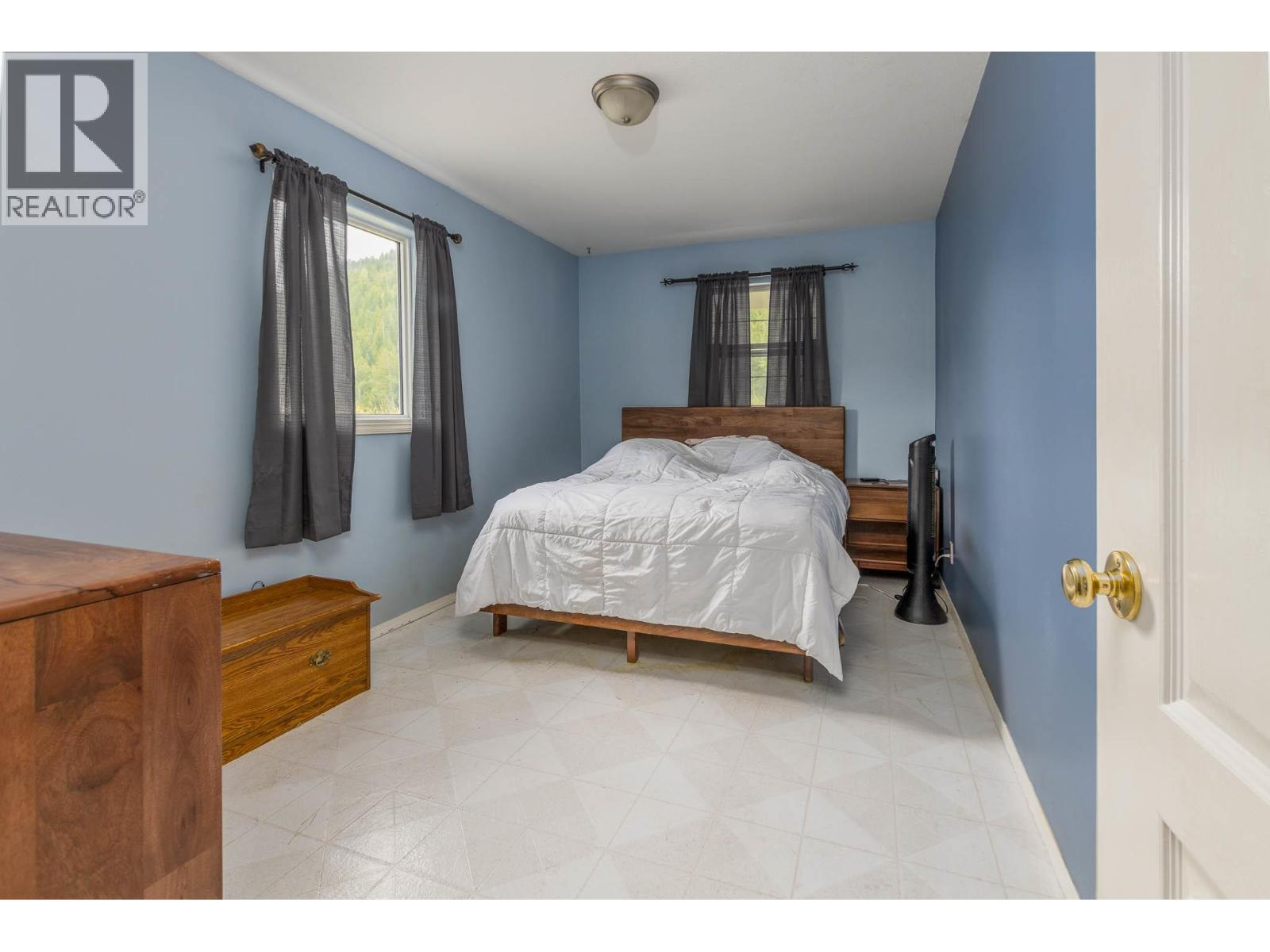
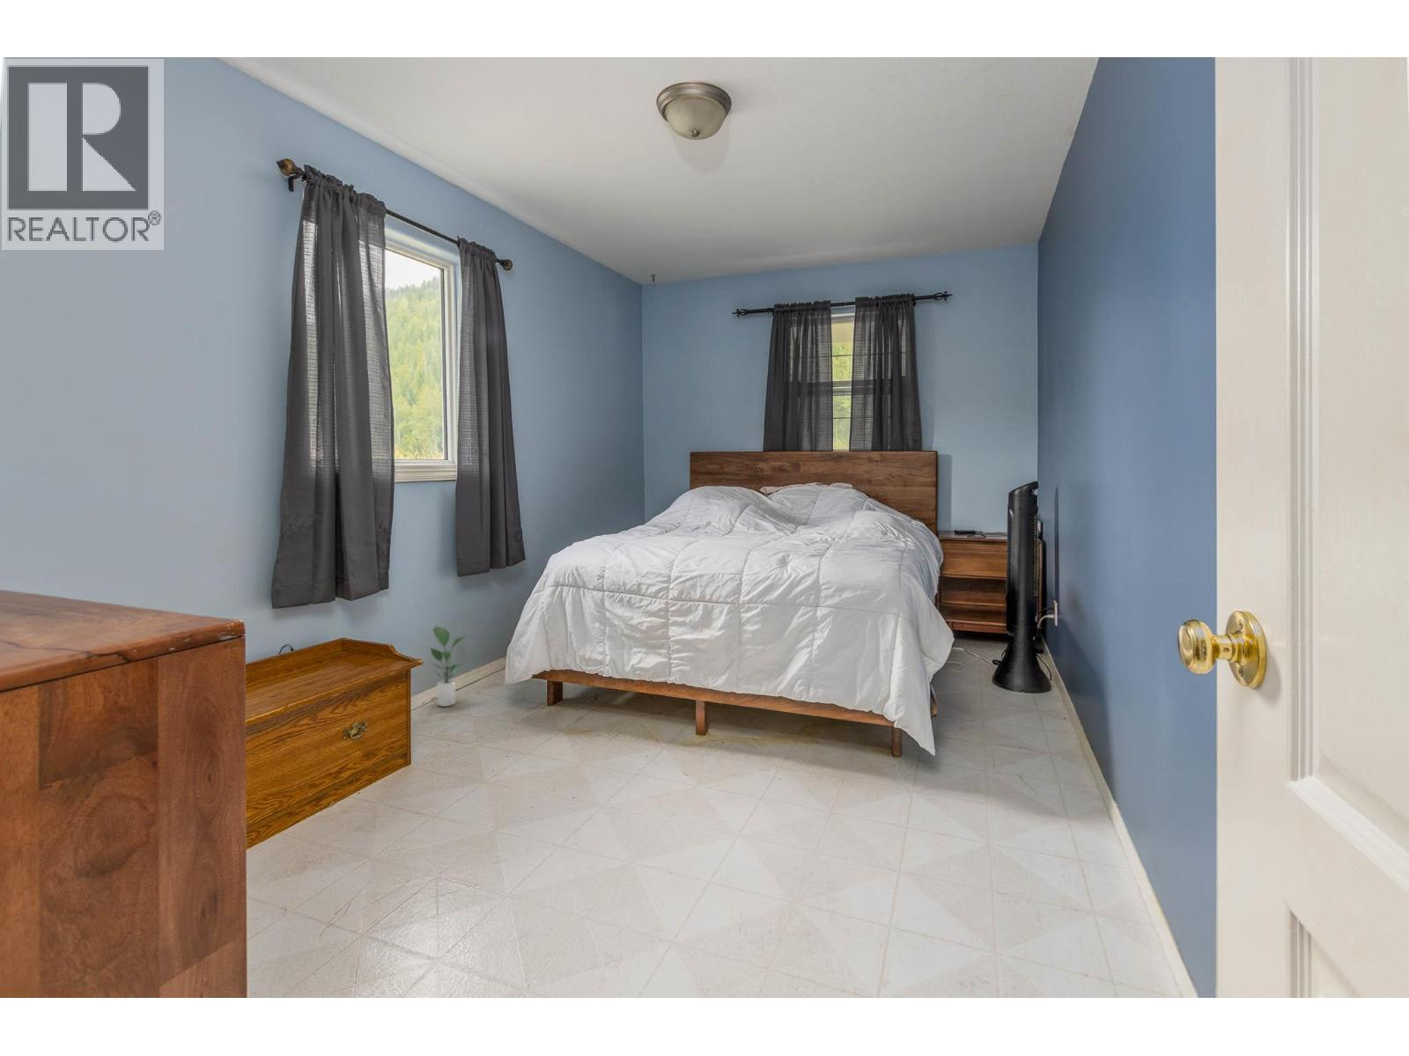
+ potted plant (445, 667)
